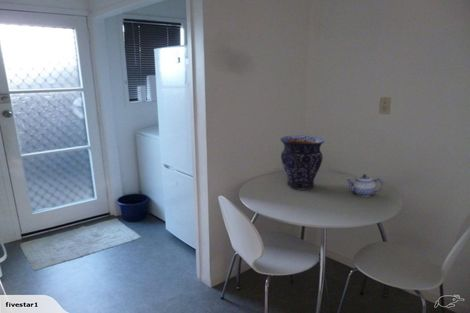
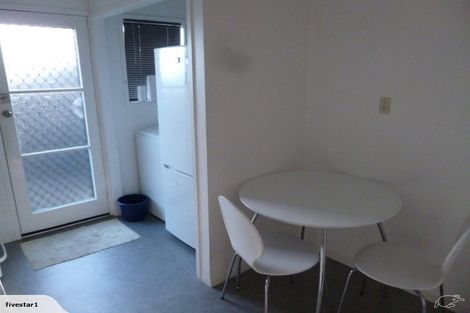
- vase (301, 163)
- teapot (364, 184)
